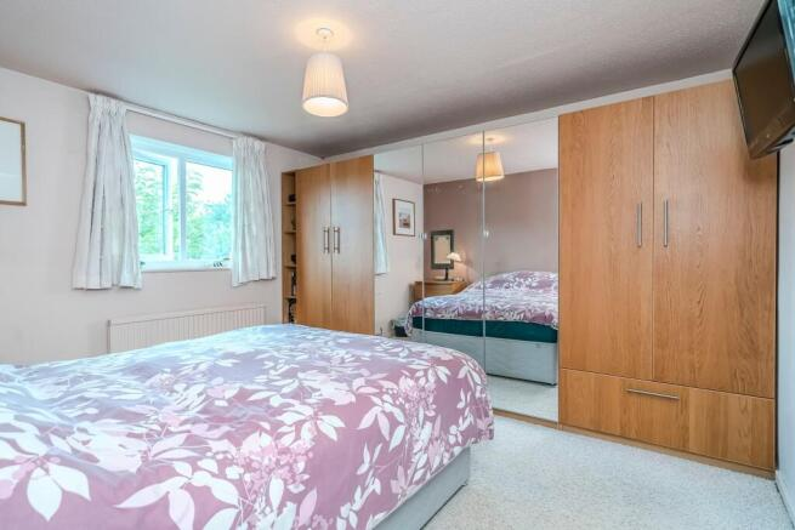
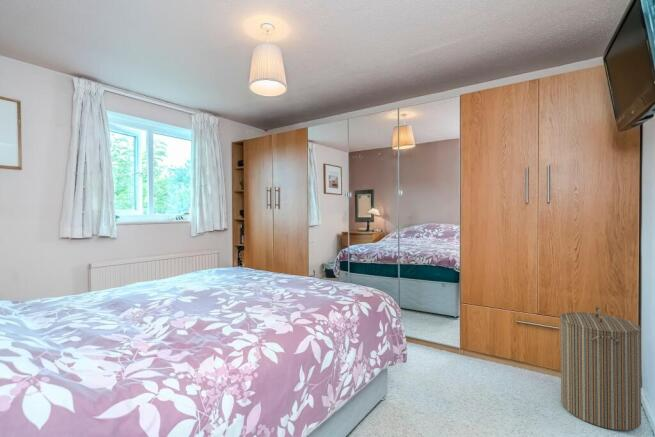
+ laundry hamper (598, 359)
